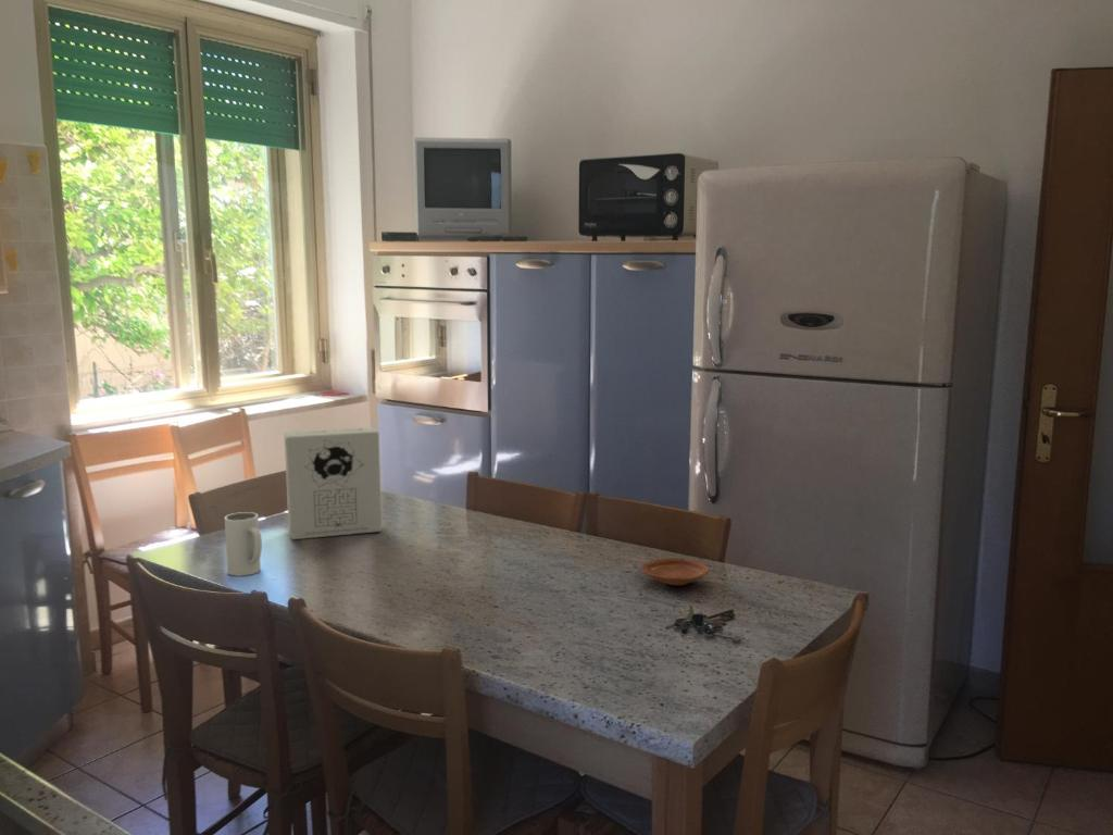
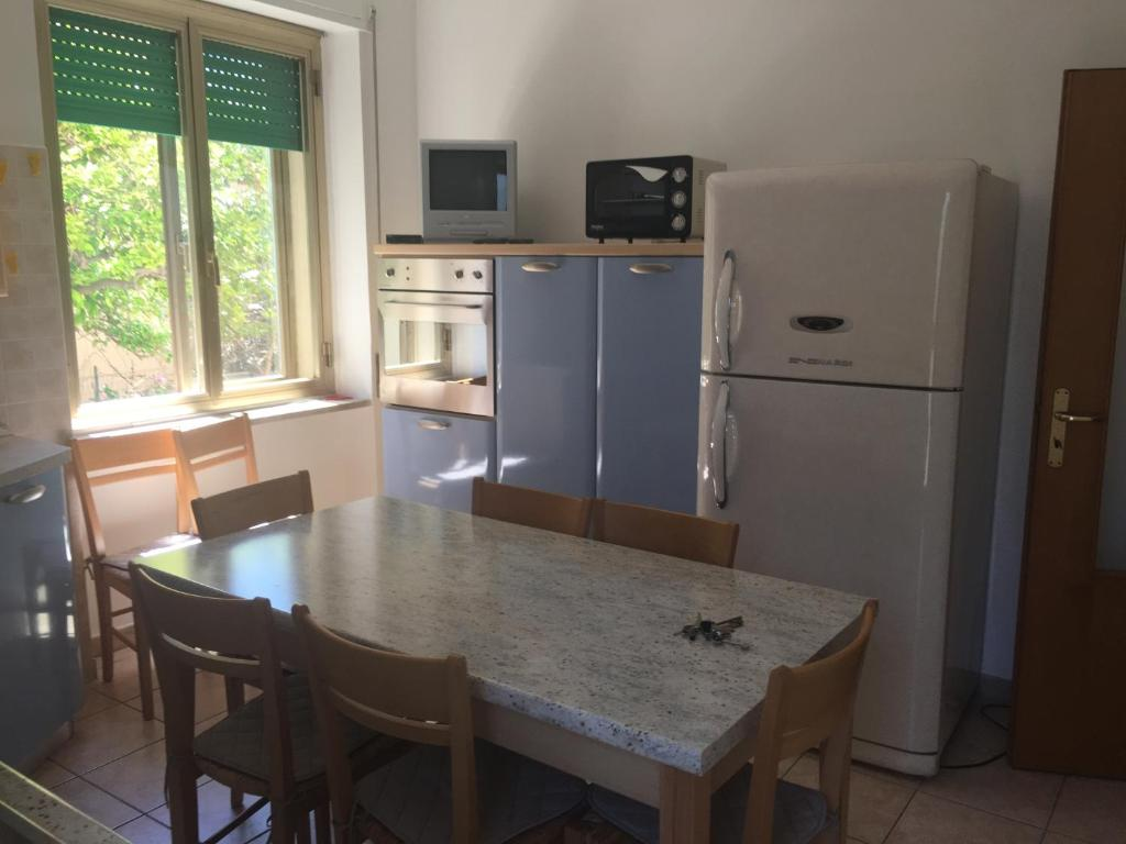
- mug (247, 545)
- cereal box (333, 482)
- plate (674, 574)
